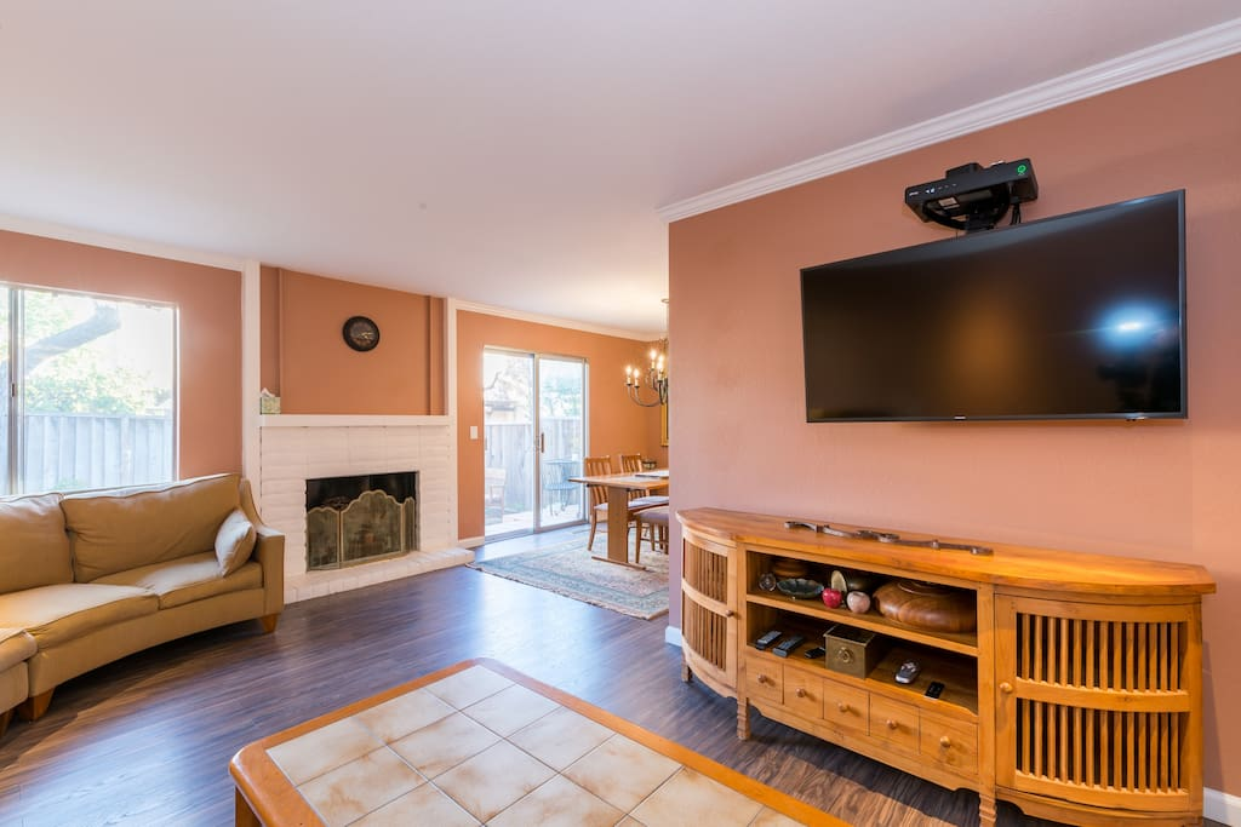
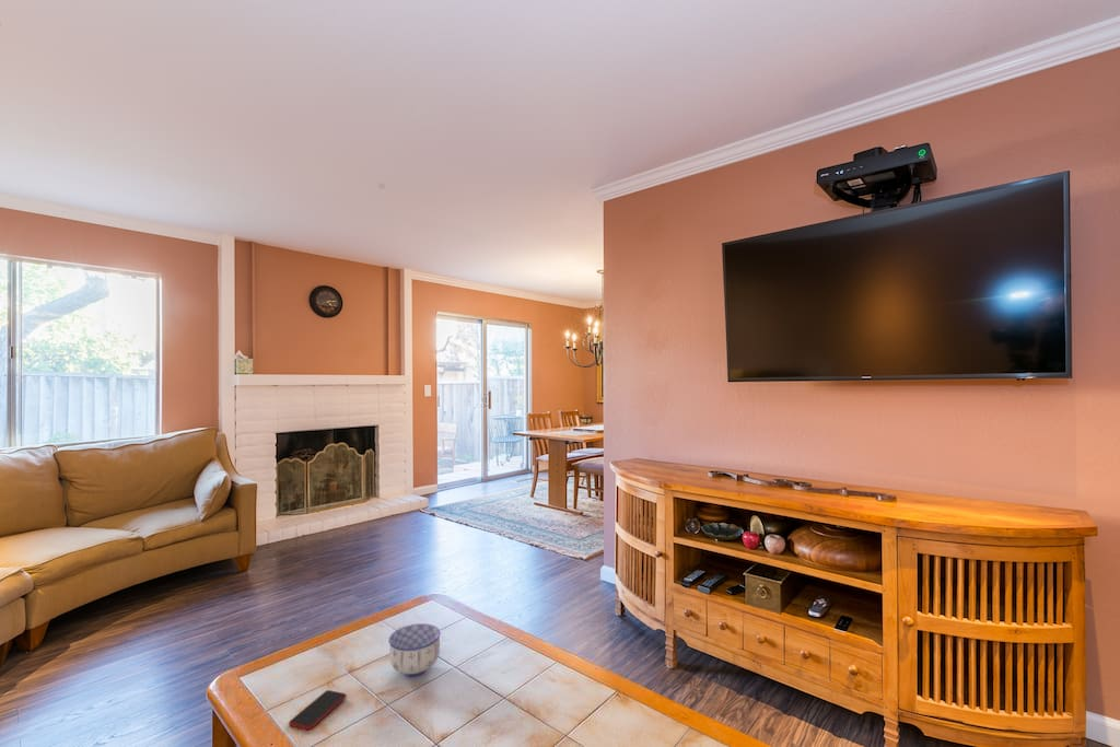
+ smartphone (318, 709)
+ bowl (415, 652)
